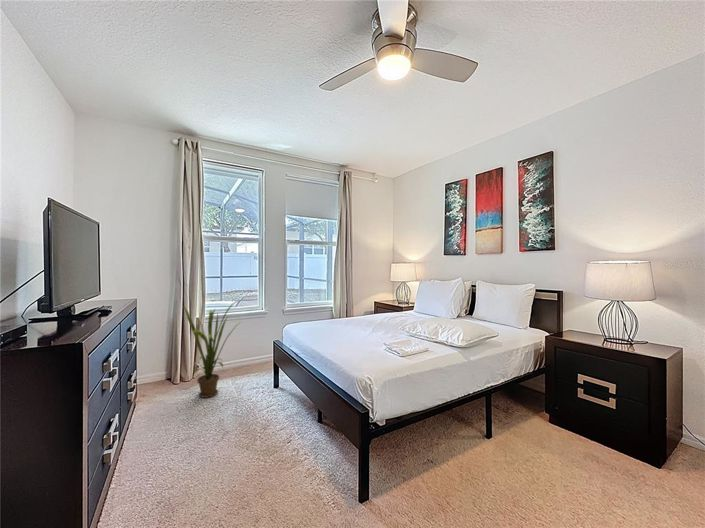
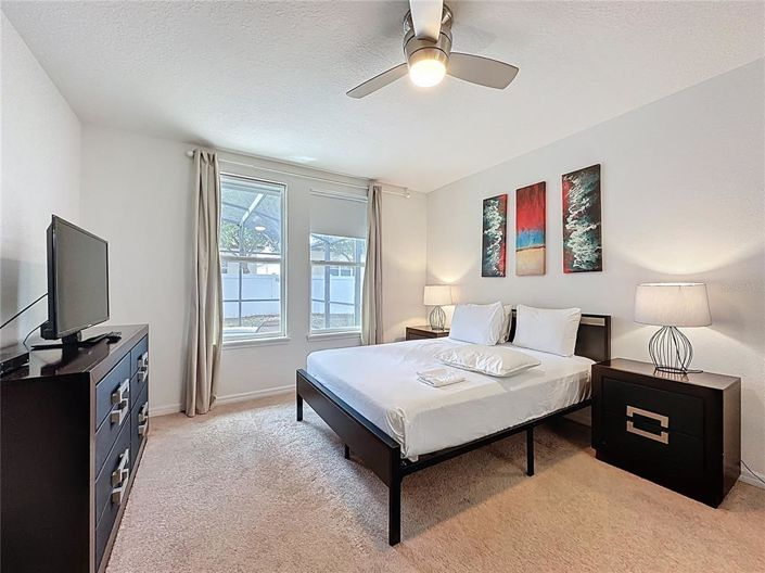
- house plant (213, 347)
